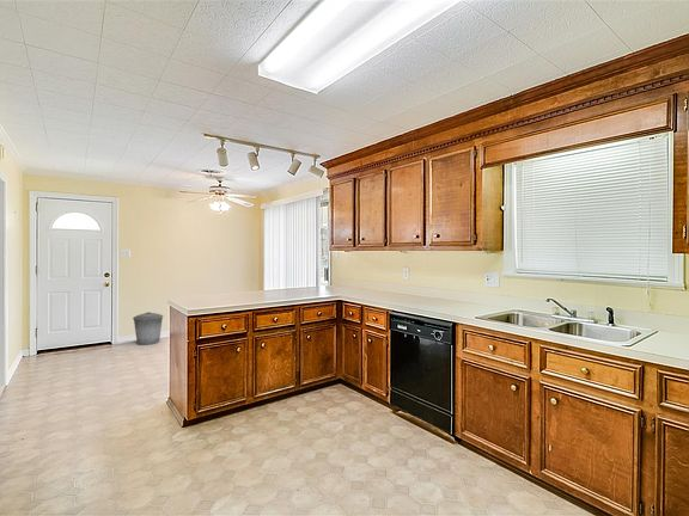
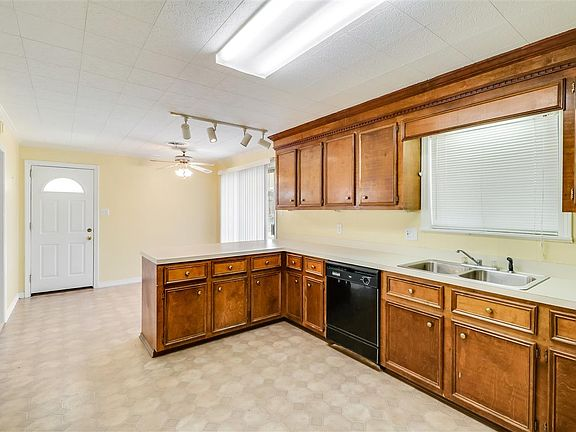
- trash can (147, 327)
